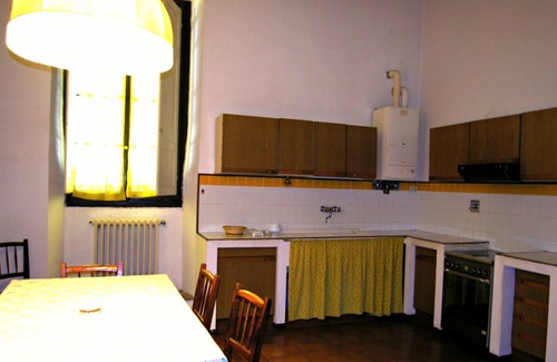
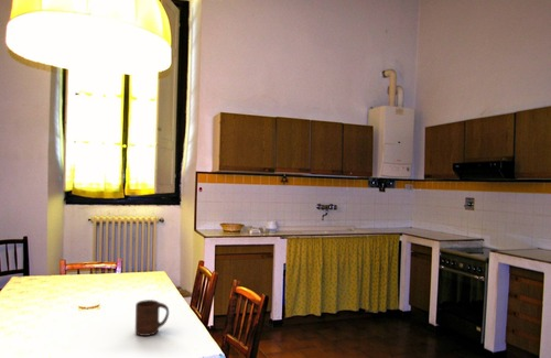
+ cup (150, 316)
